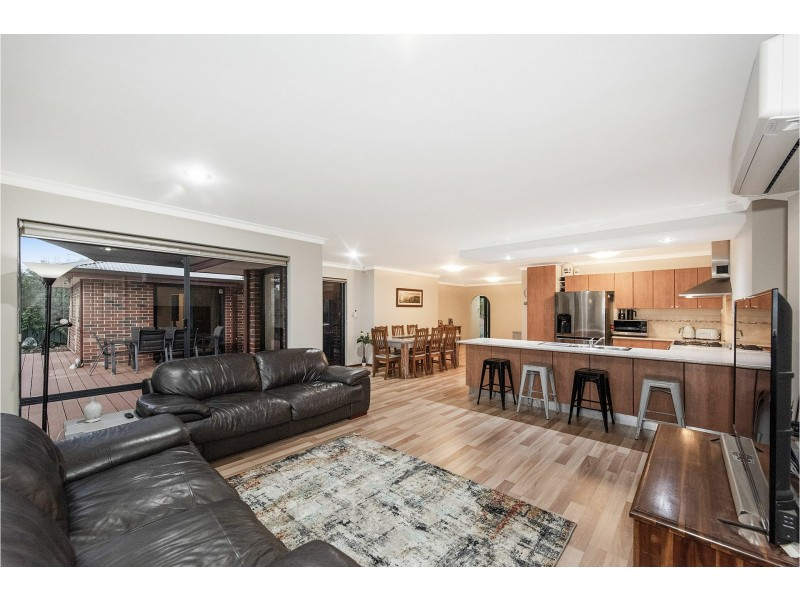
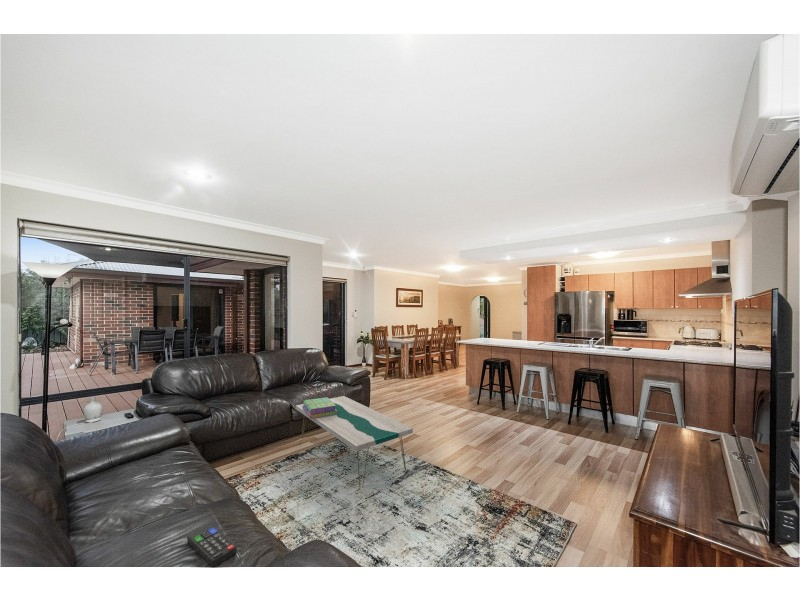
+ stack of books (319, 407)
+ coffee table (348, 434)
+ remote control (211, 543)
